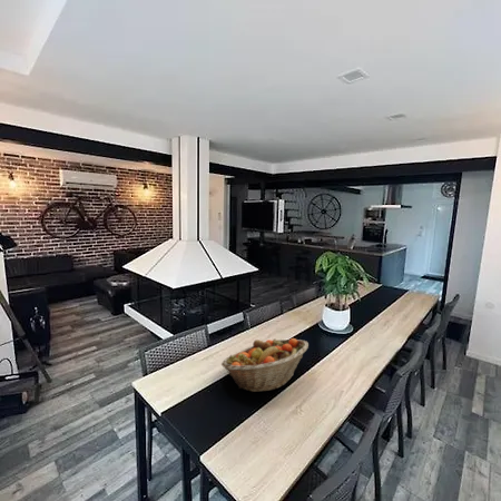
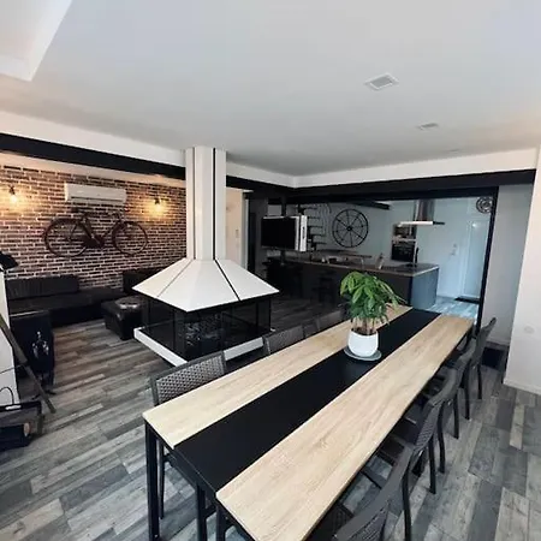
- fruit basket (266, 360)
